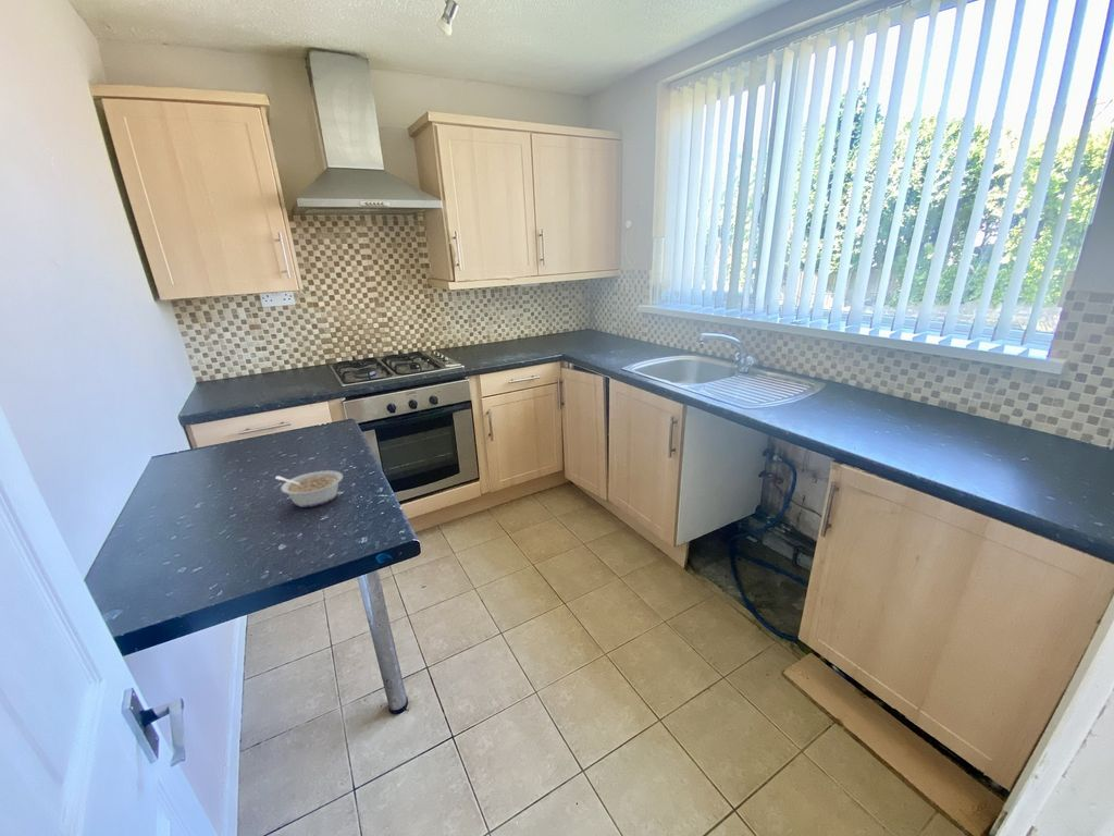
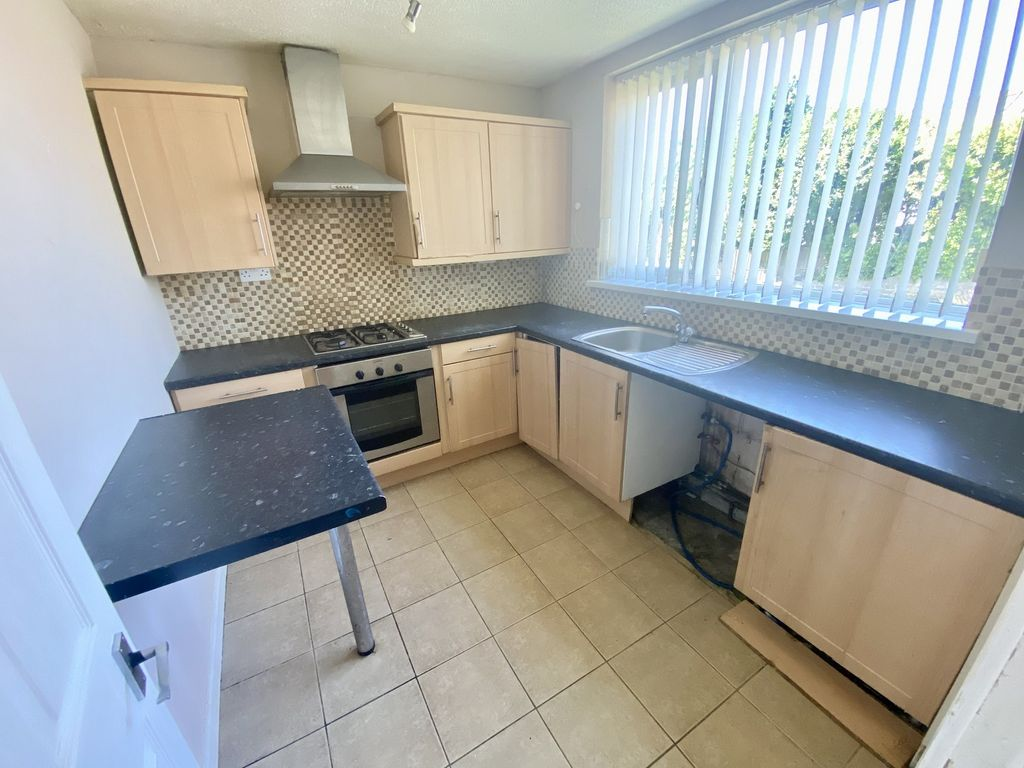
- legume (311, 489)
